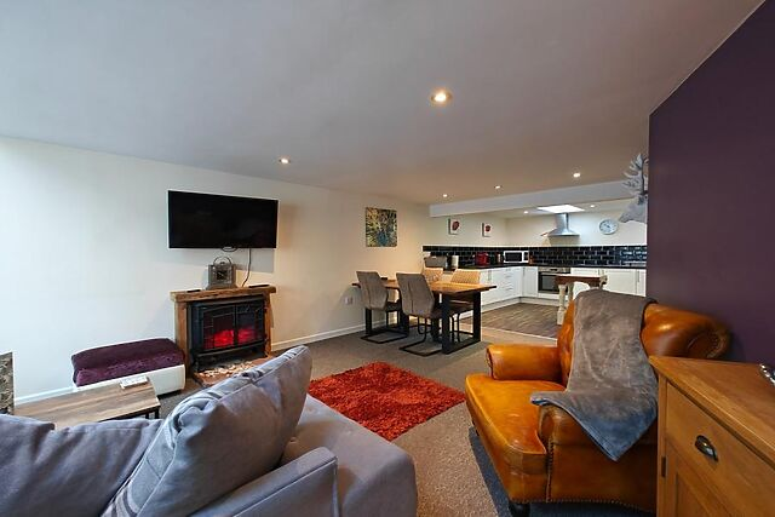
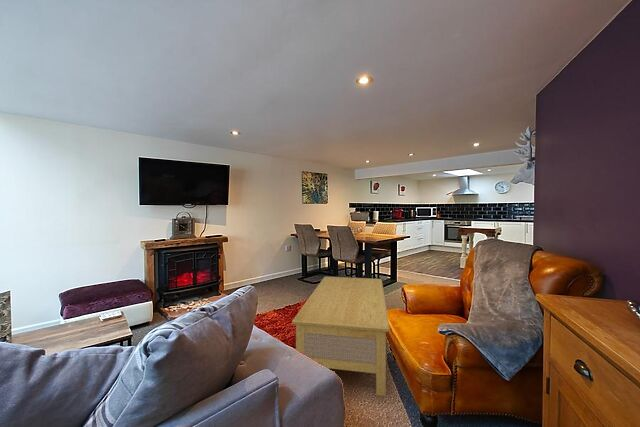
+ coffee table (347, 319)
